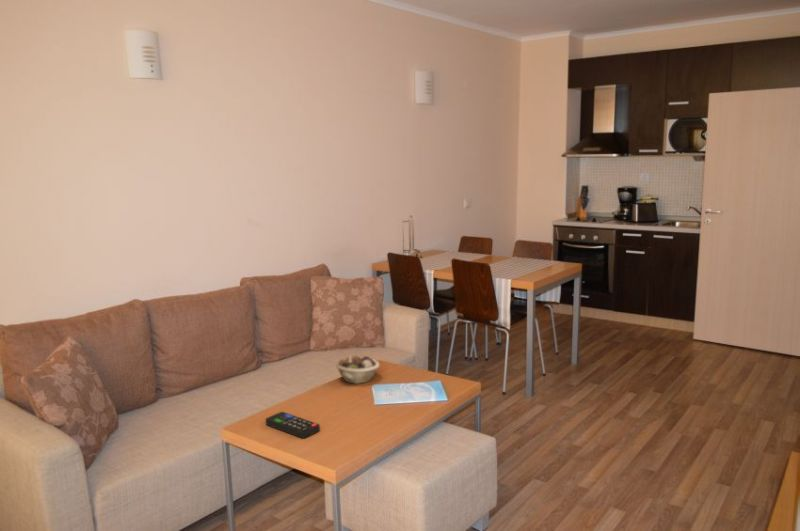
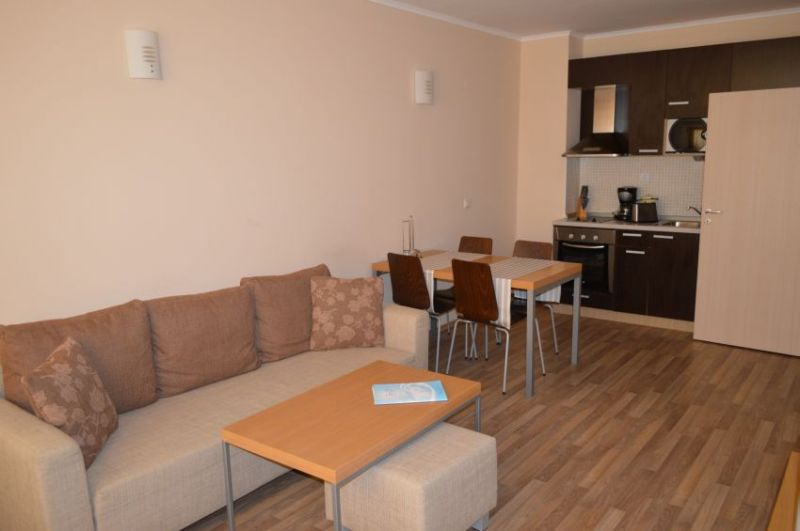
- remote control (292, 423)
- succulent planter (358, 368)
